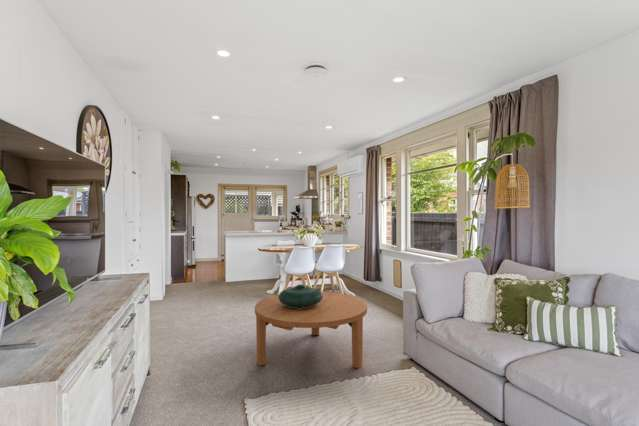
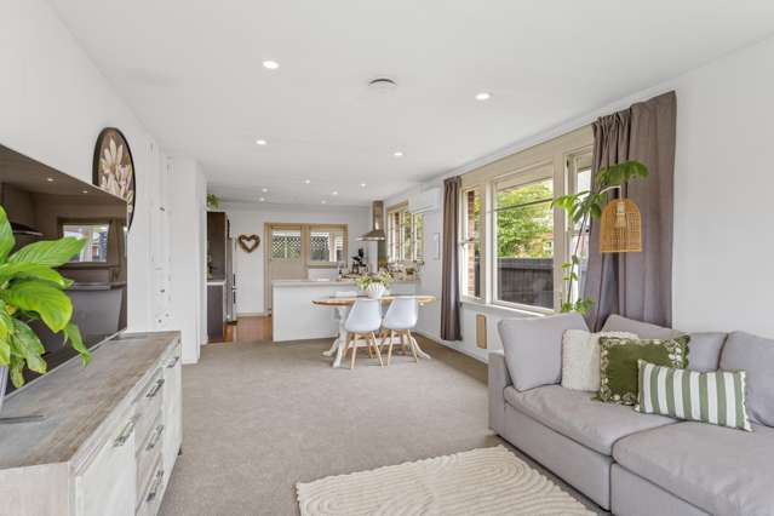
- coffee table (311, 328)
- decorative bowl (300, 294)
